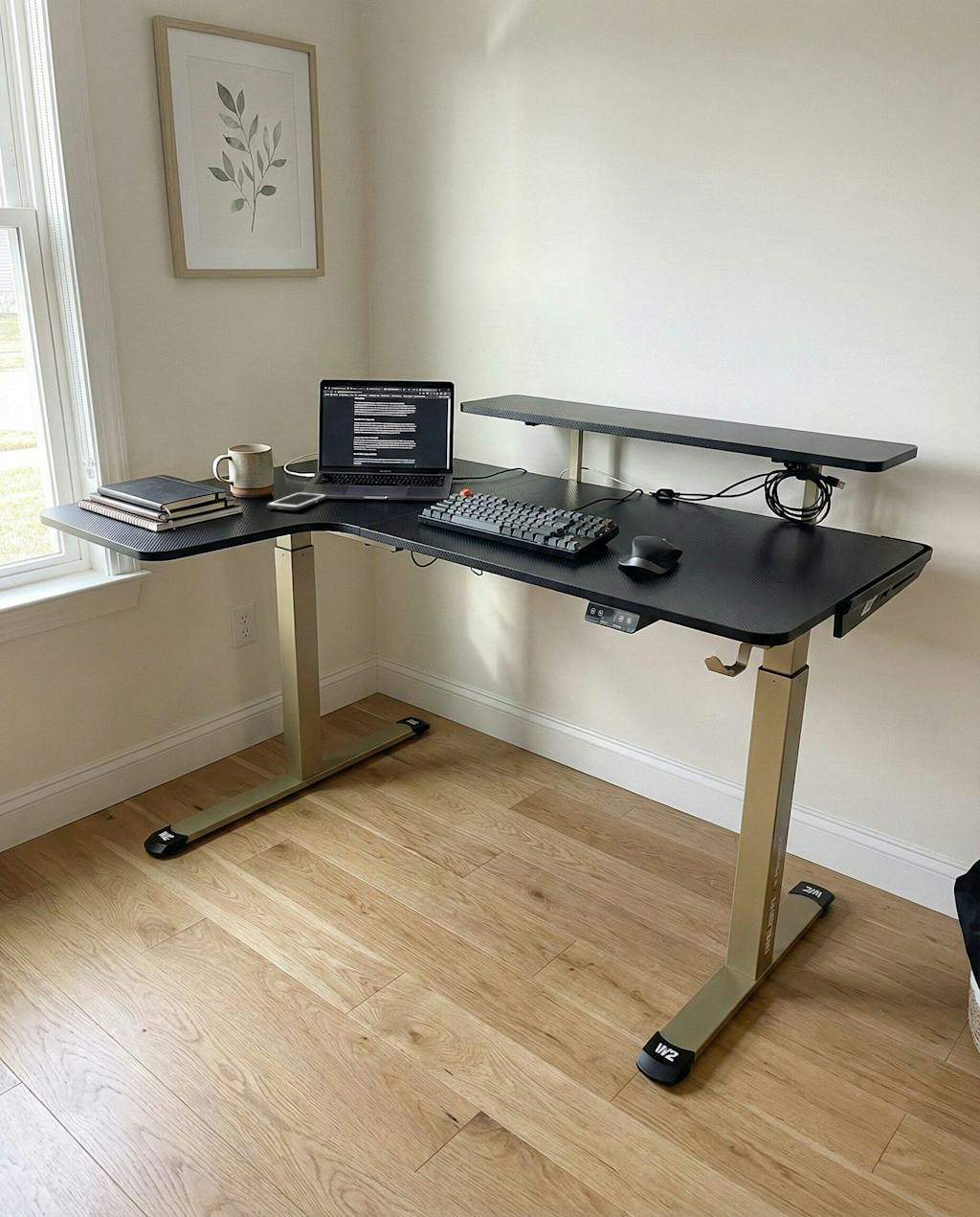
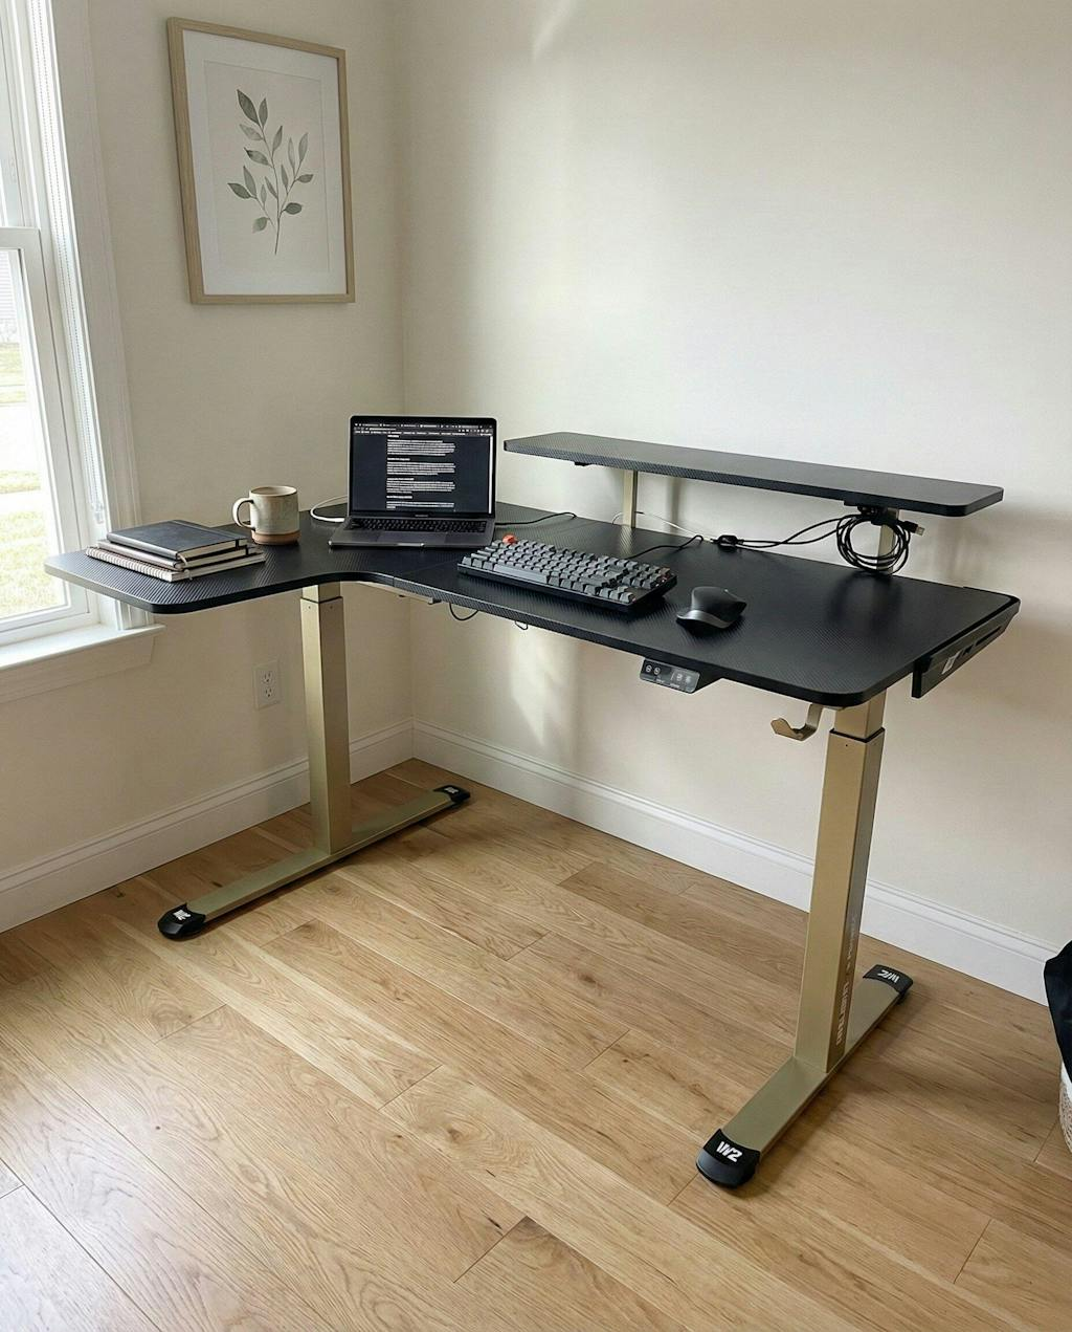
- cell phone (298, 501)
